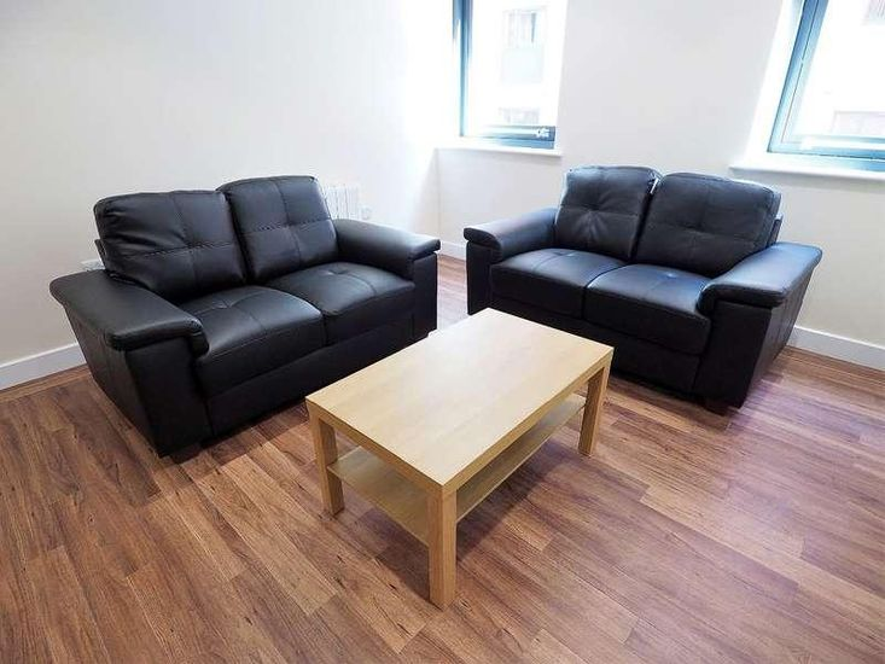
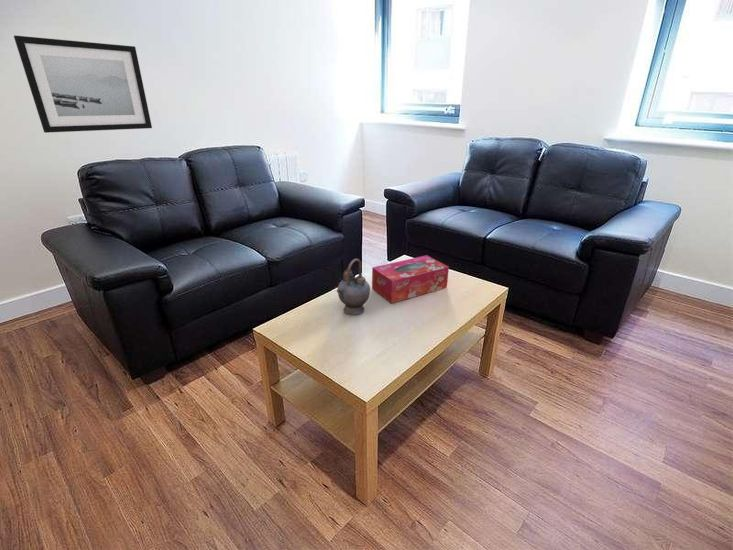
+ teapot (351, 286)
+ tissue box (410, 277)
+ wall art (91, 87)
